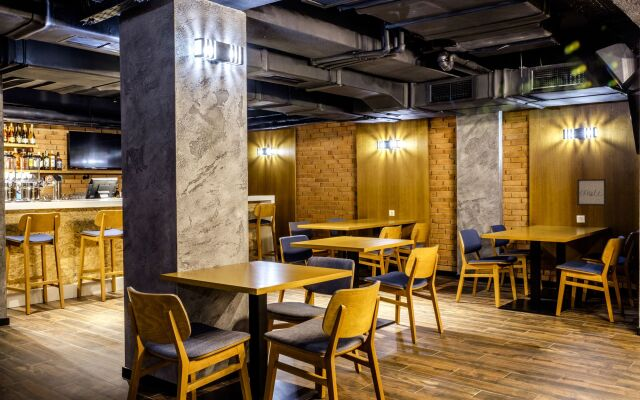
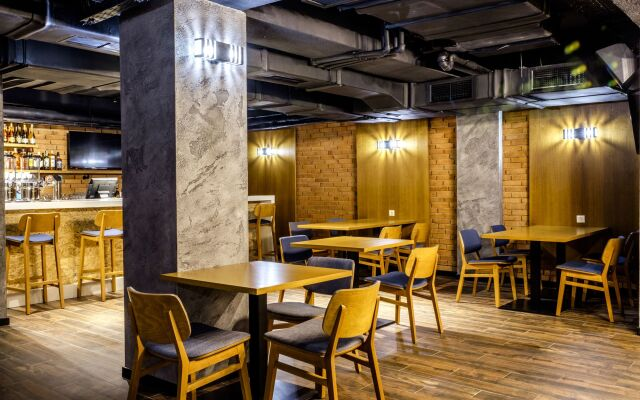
- wall art (591, 192)
